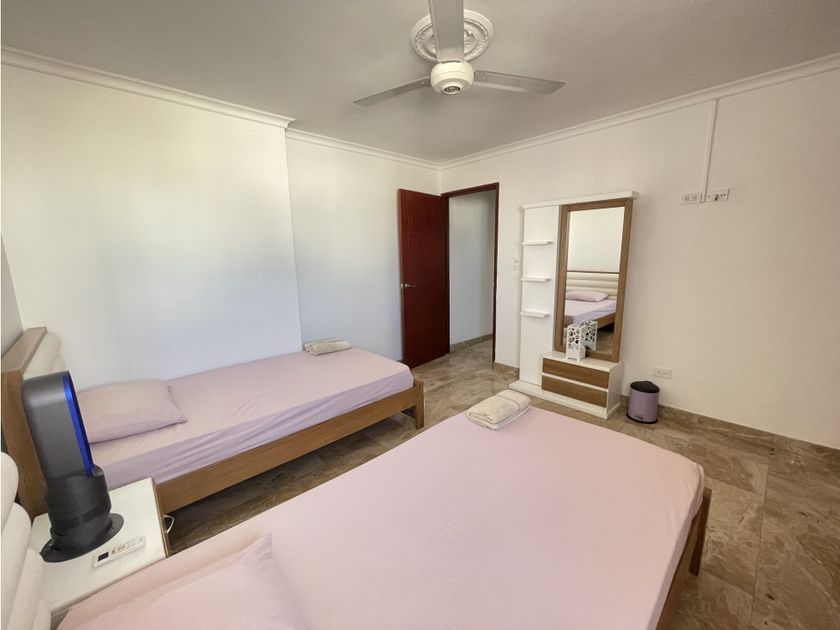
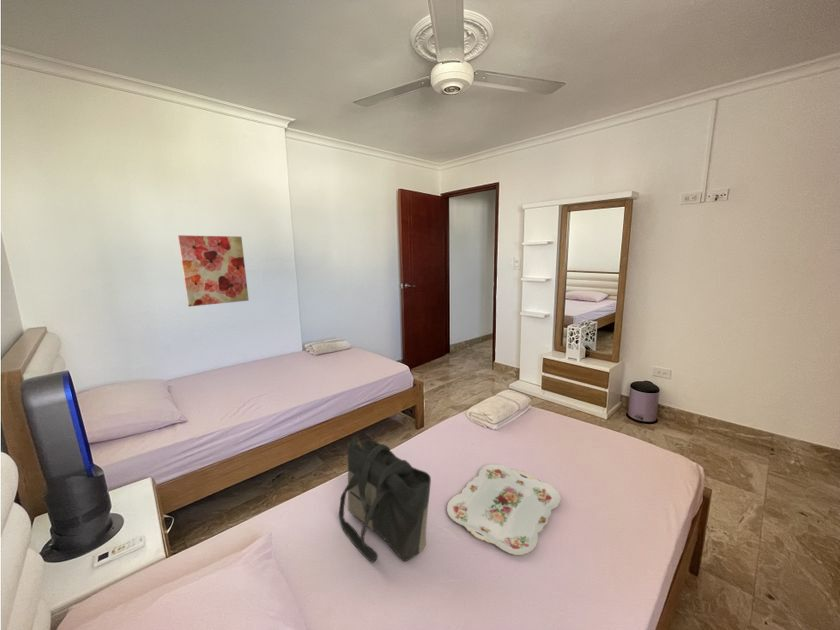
+ tote bag (377, 496)
+ serving tray (504, 502)
+ wall art (215, 270)
